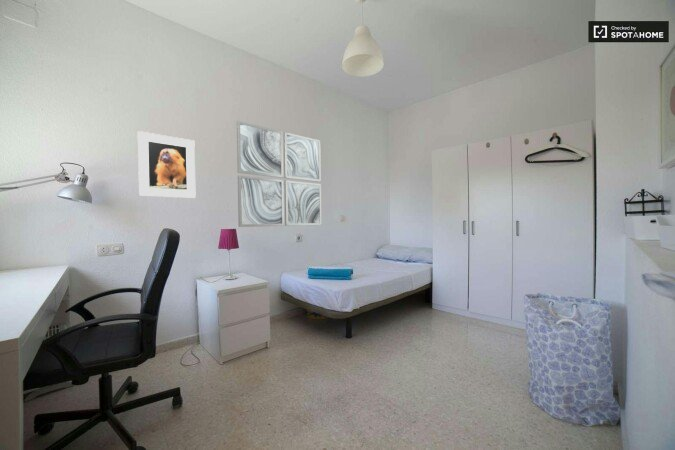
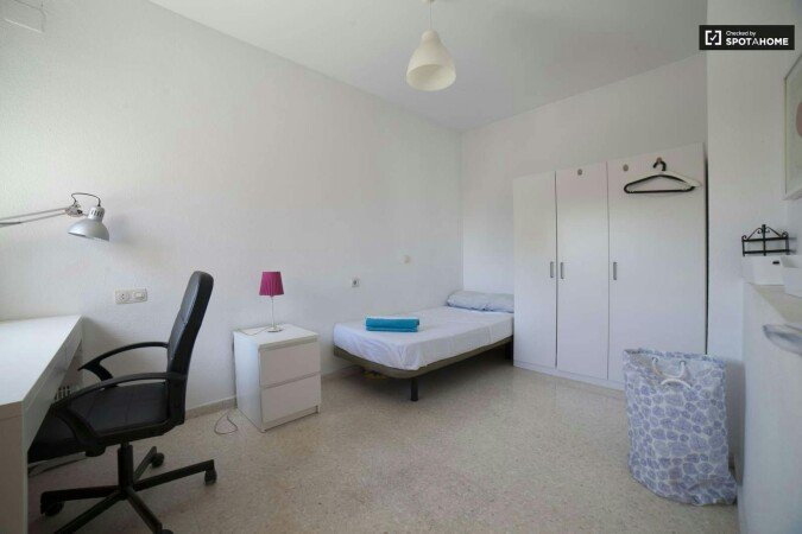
- wall art (284, 177)
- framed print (168, 166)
